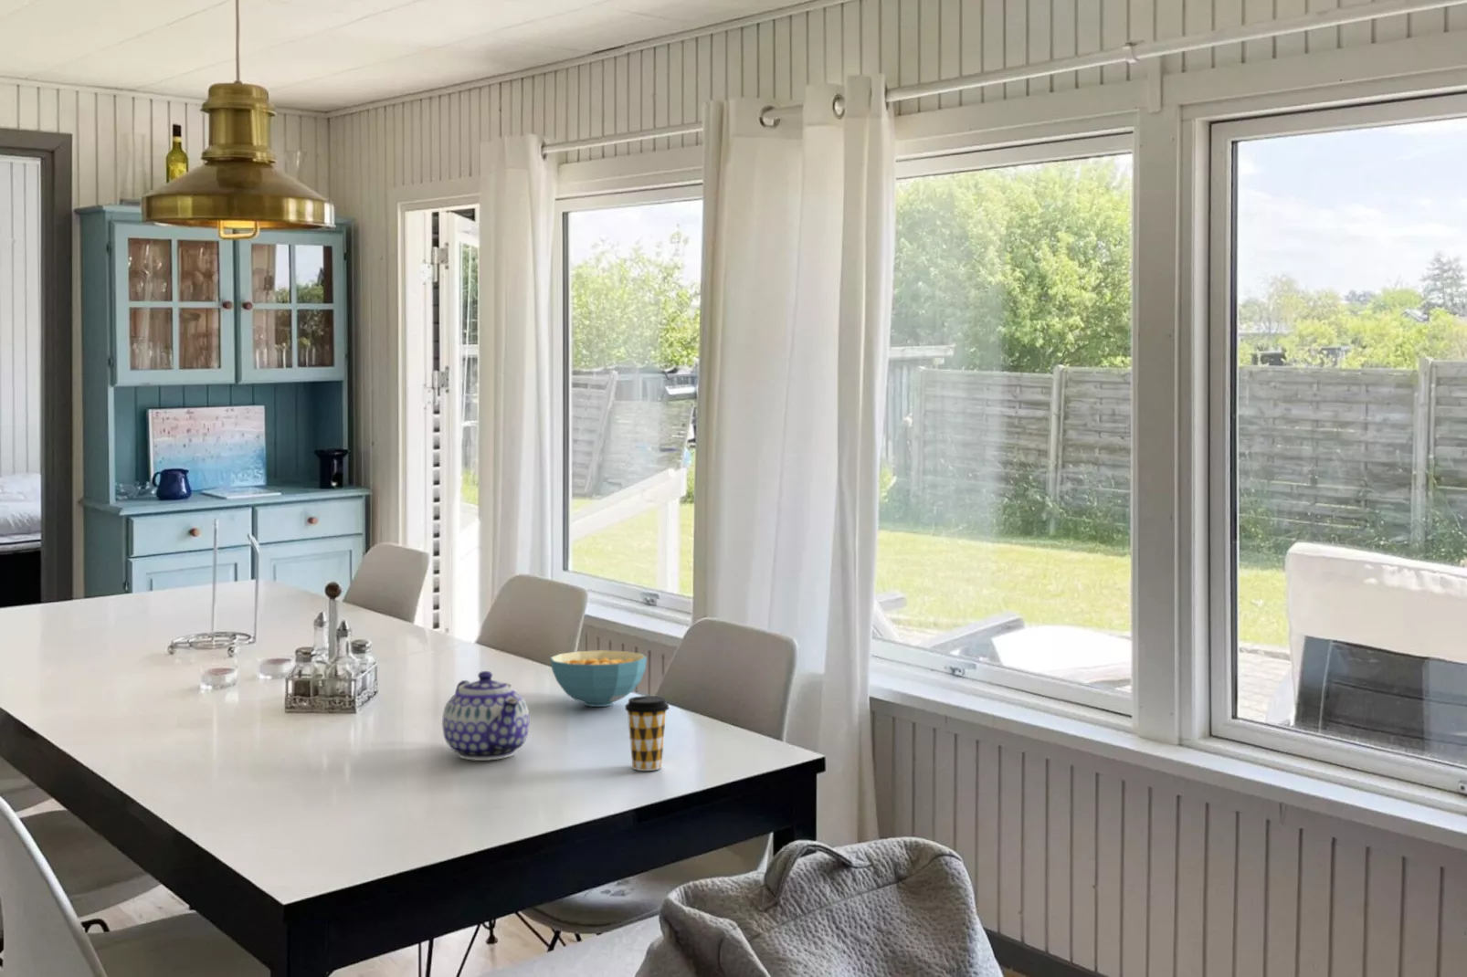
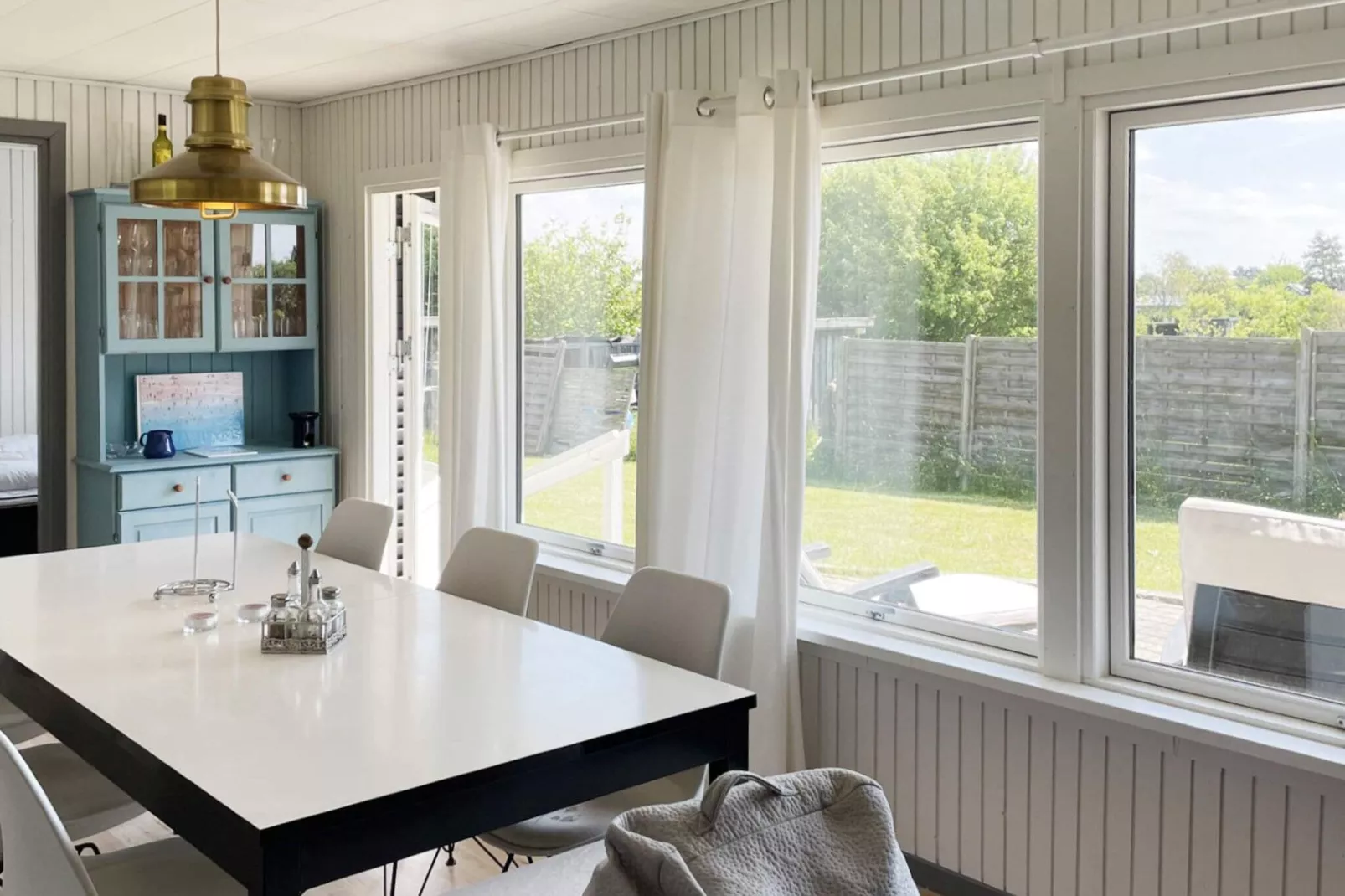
- teapot (486, 712)
- coffee cup (647, 733)
- cereal bowl (599, 680)
